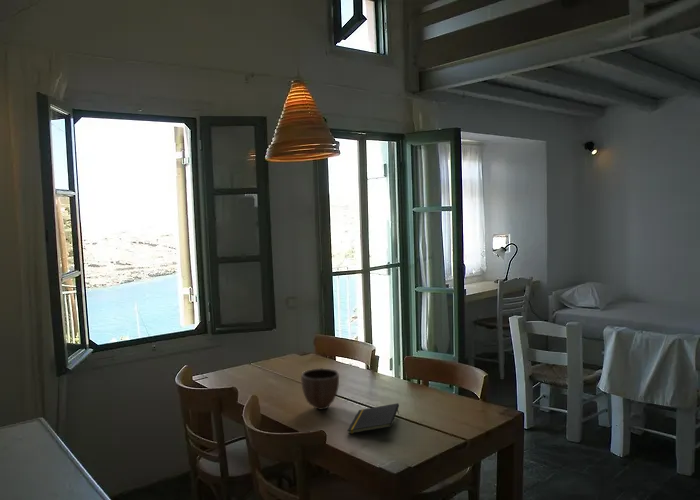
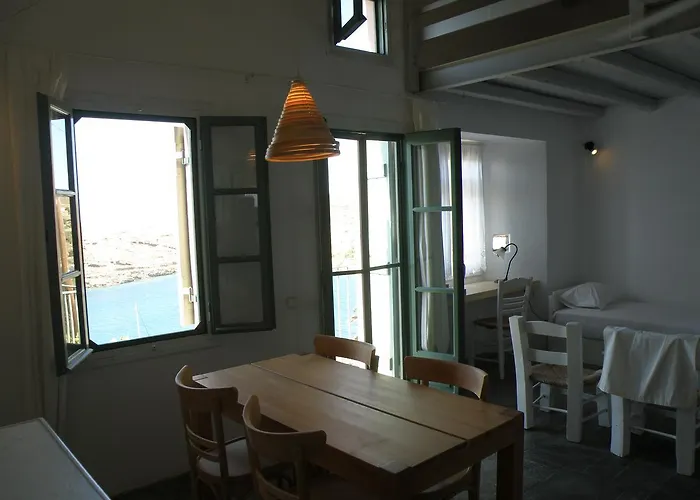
- notepad (374, 418)
- decorative bowl (320, 390)
